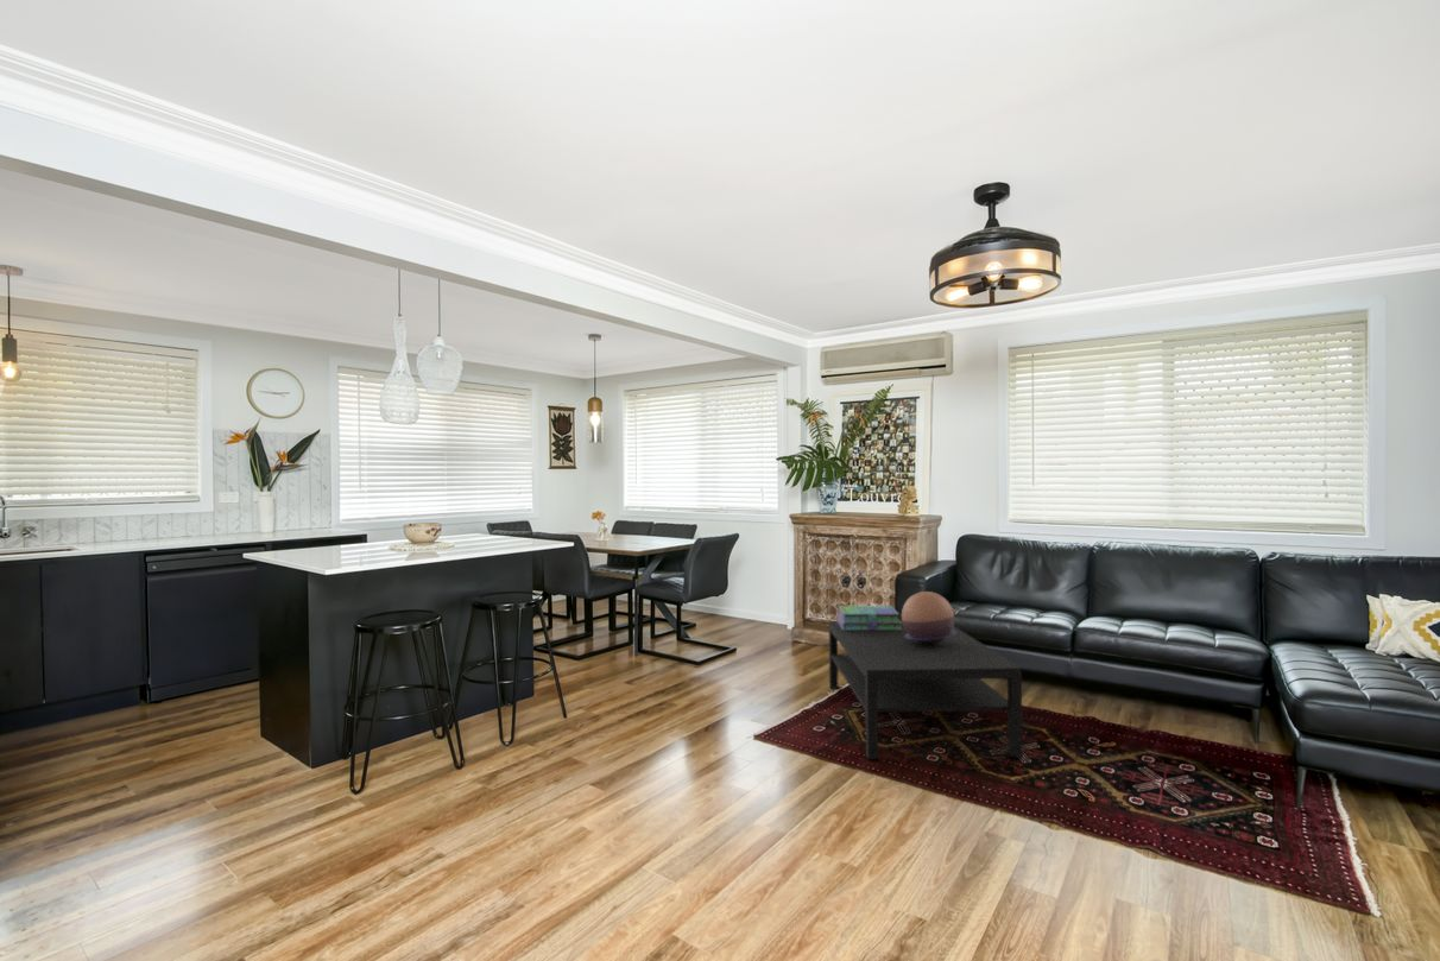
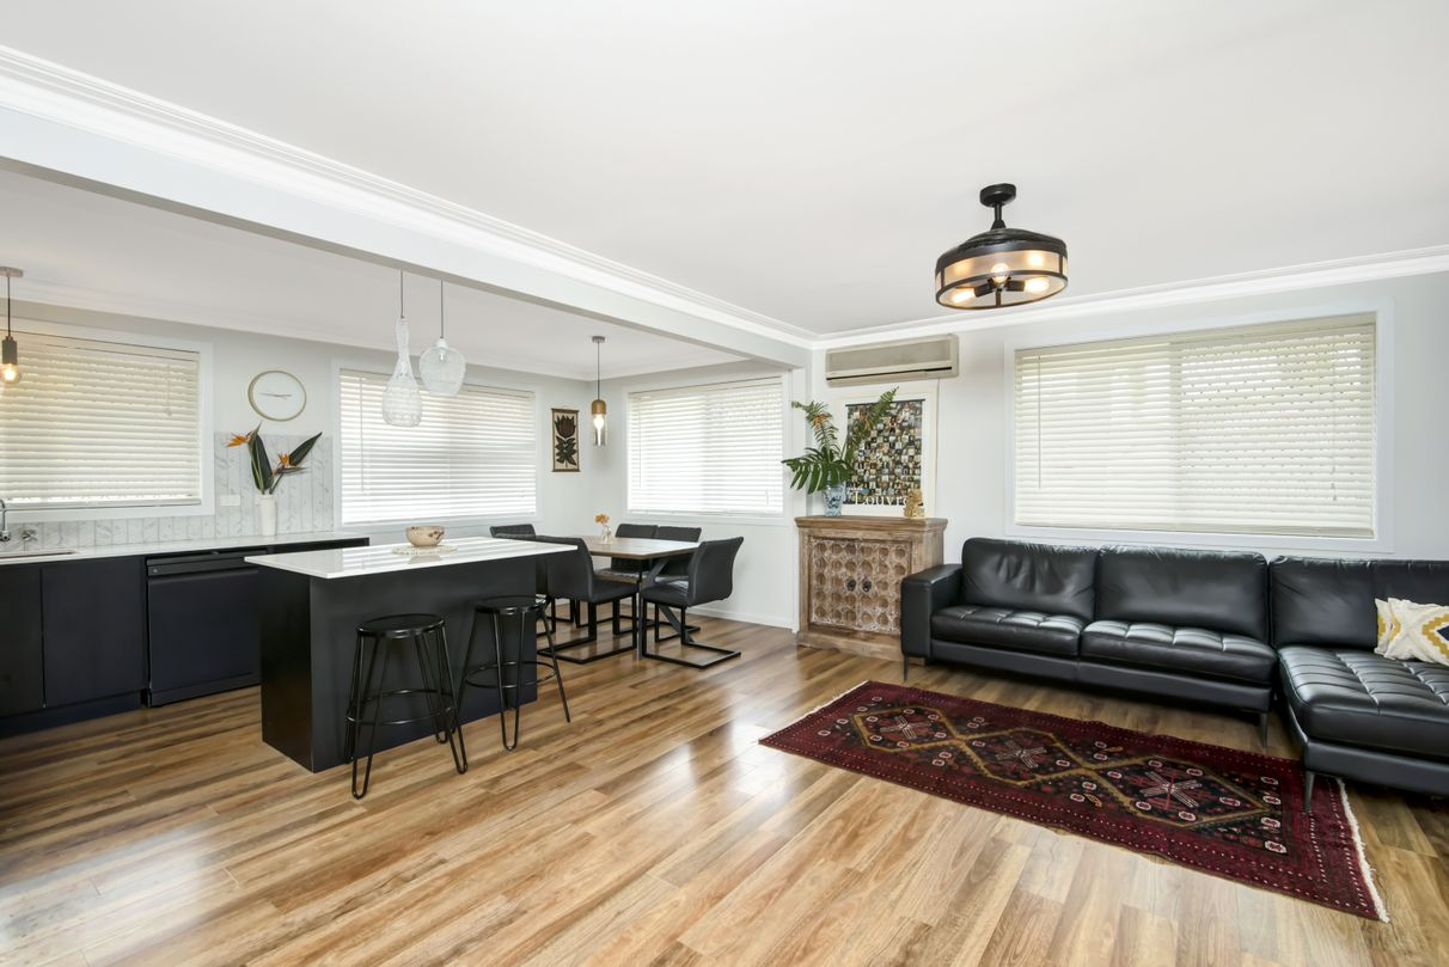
- coffee table (911, 678)
- decorative bowl (928, 617)
- stack of books (867, 617)
